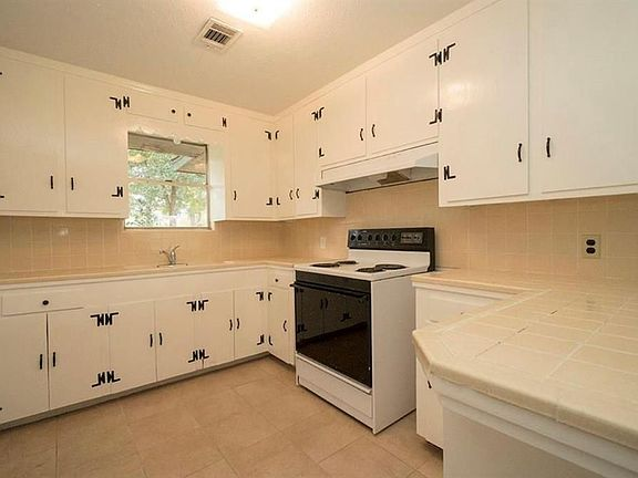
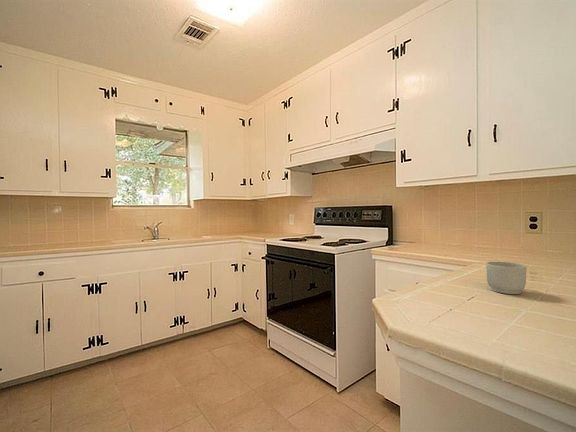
+ mug (506, 276)
